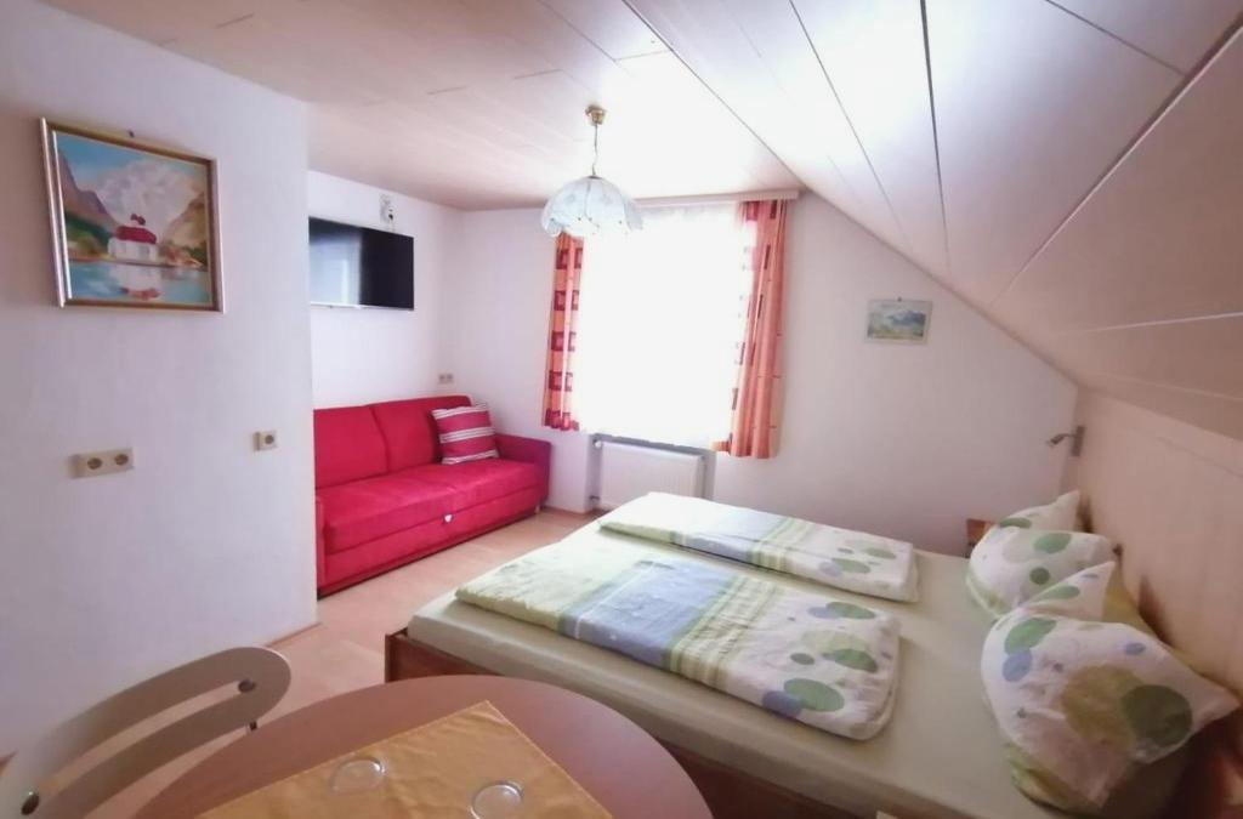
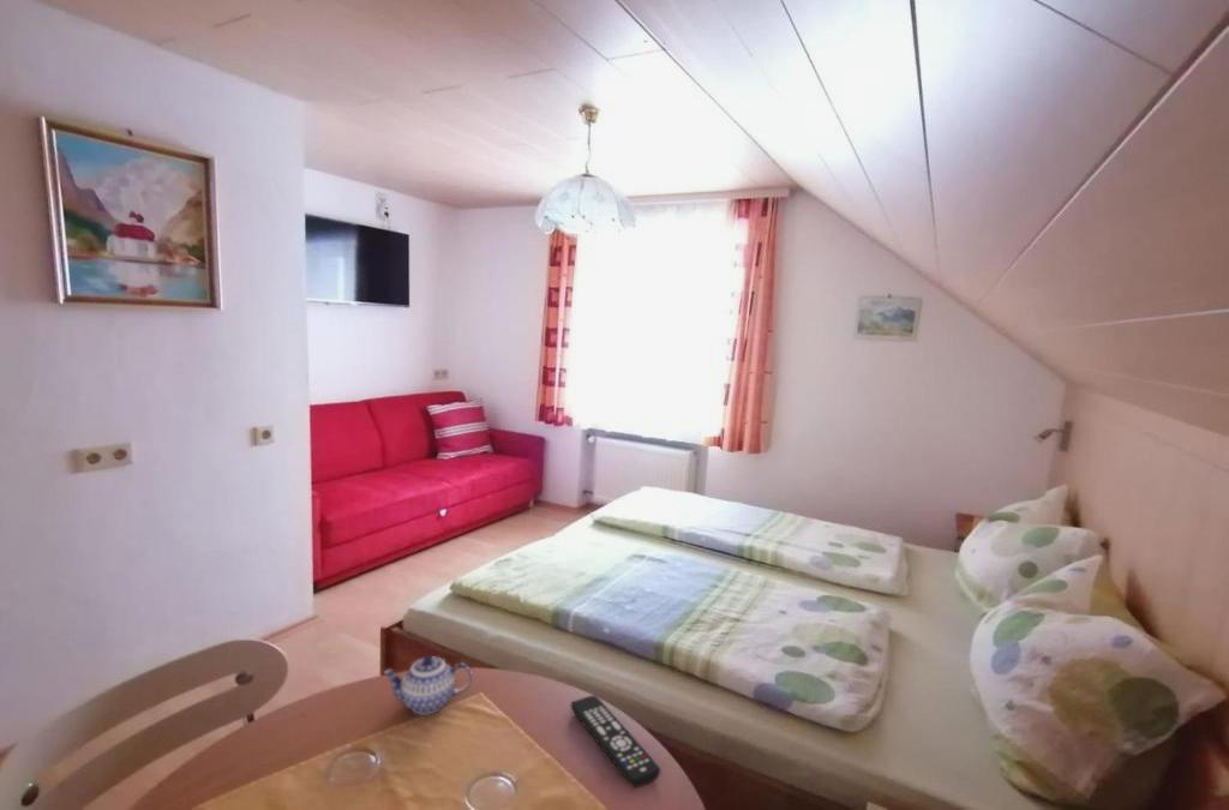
+ remote control (611, 737)
+ teapot (427, 680)
